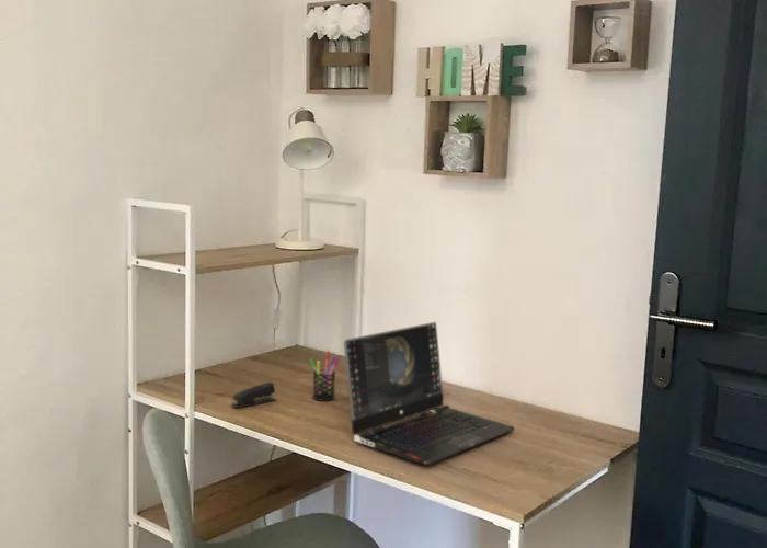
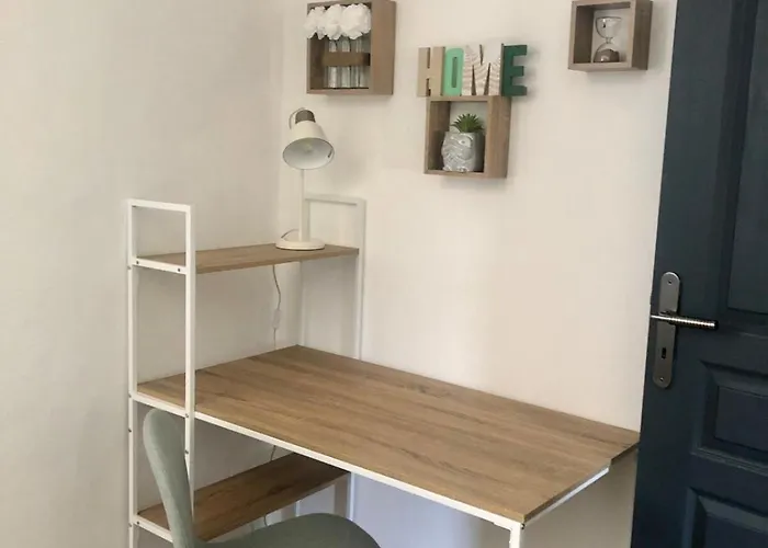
- laptop computer (431, 388)
- stapler (253, 393)
- pen holder (322, 375)
